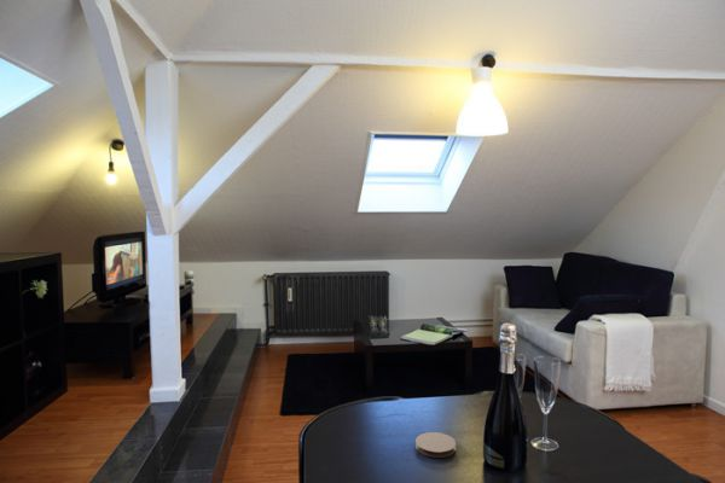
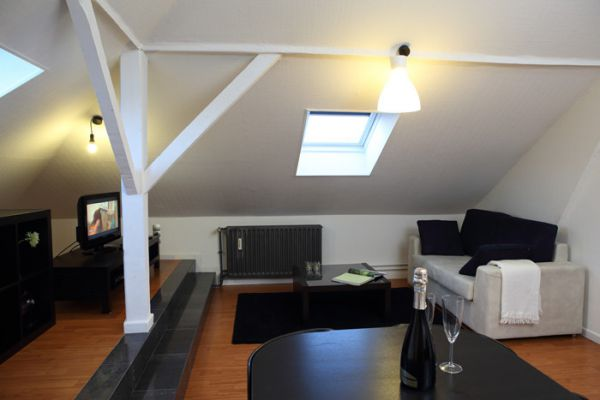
- coaster (435, 444)
